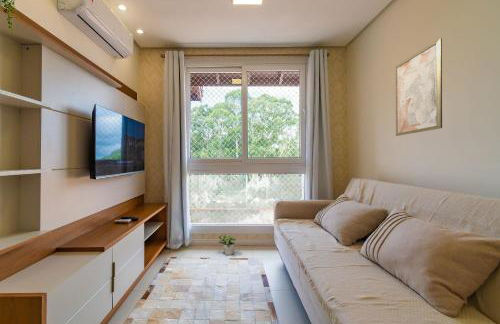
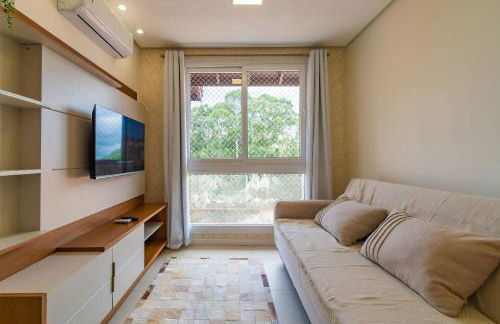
- potted plant (226, 244)
- wall art (415, 93)
